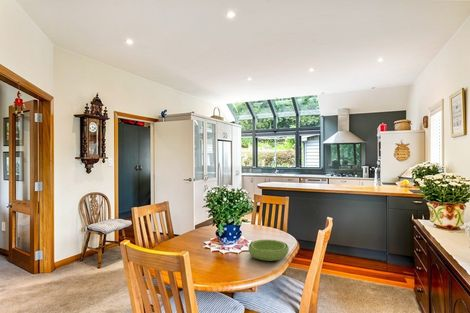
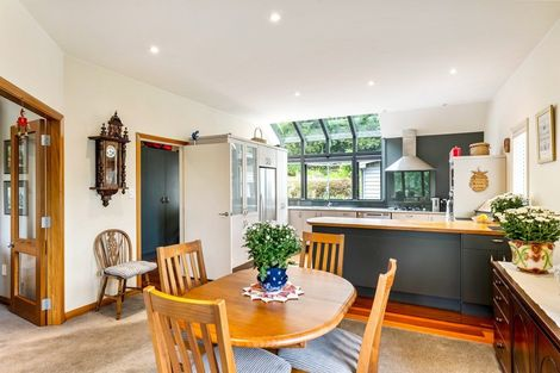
- bowl (268, 250)
